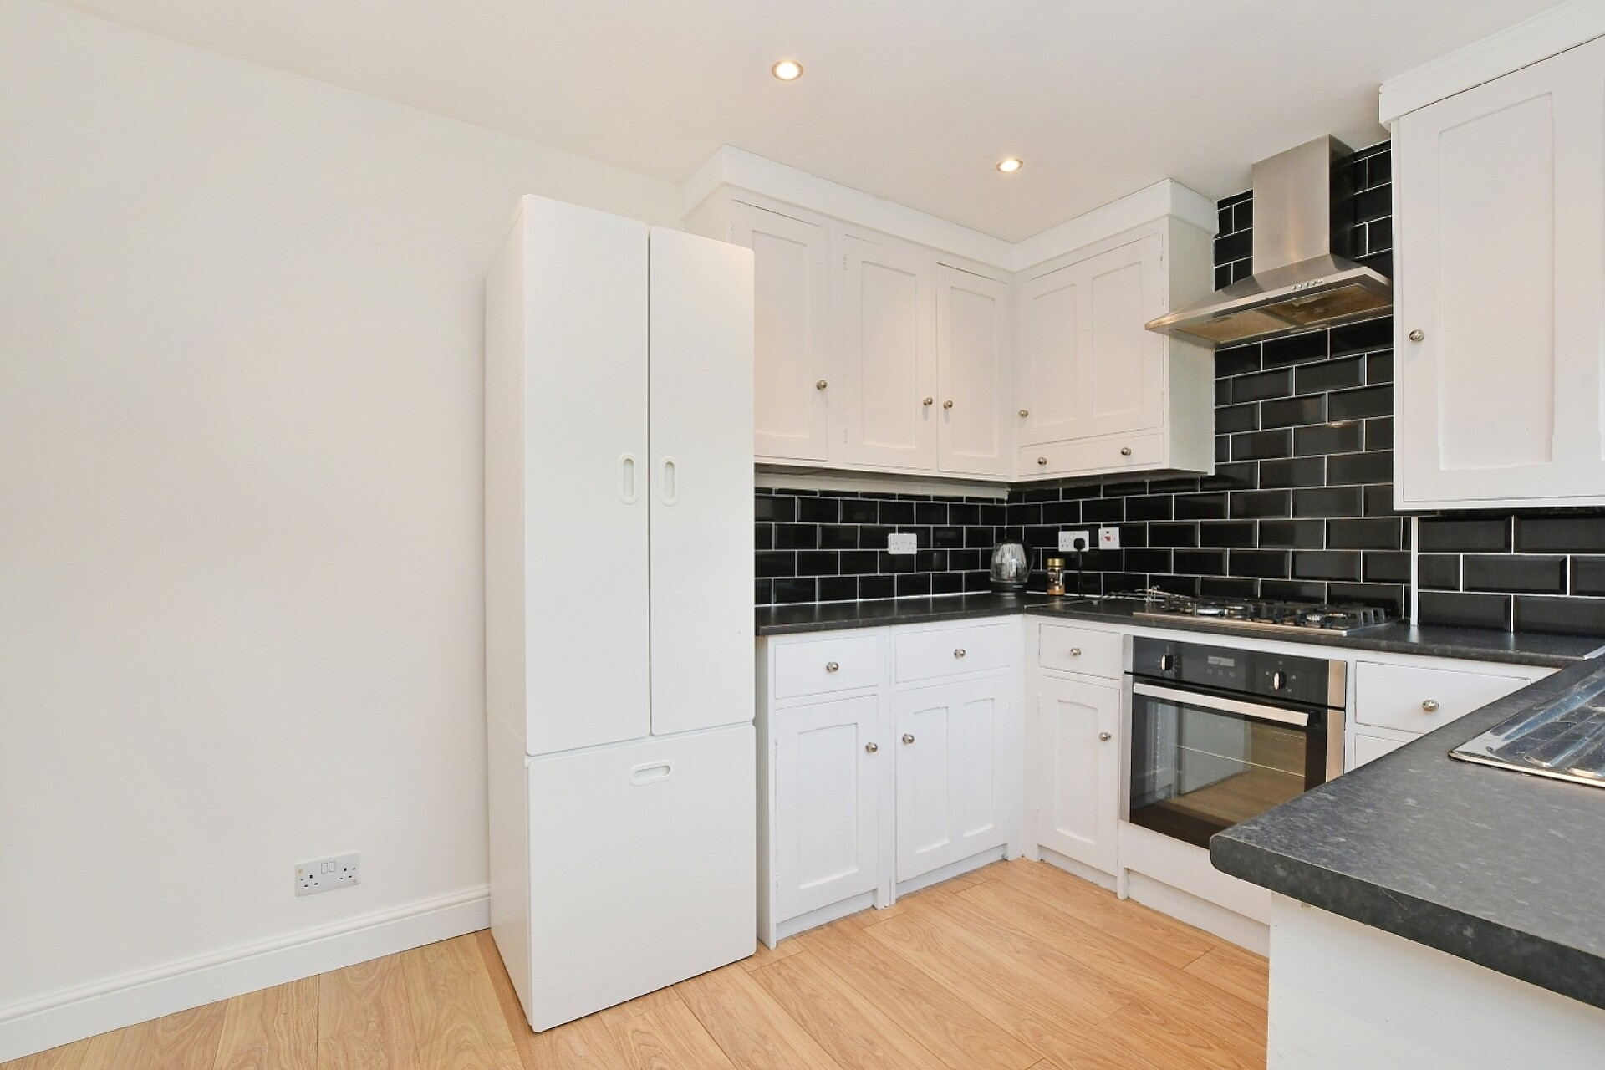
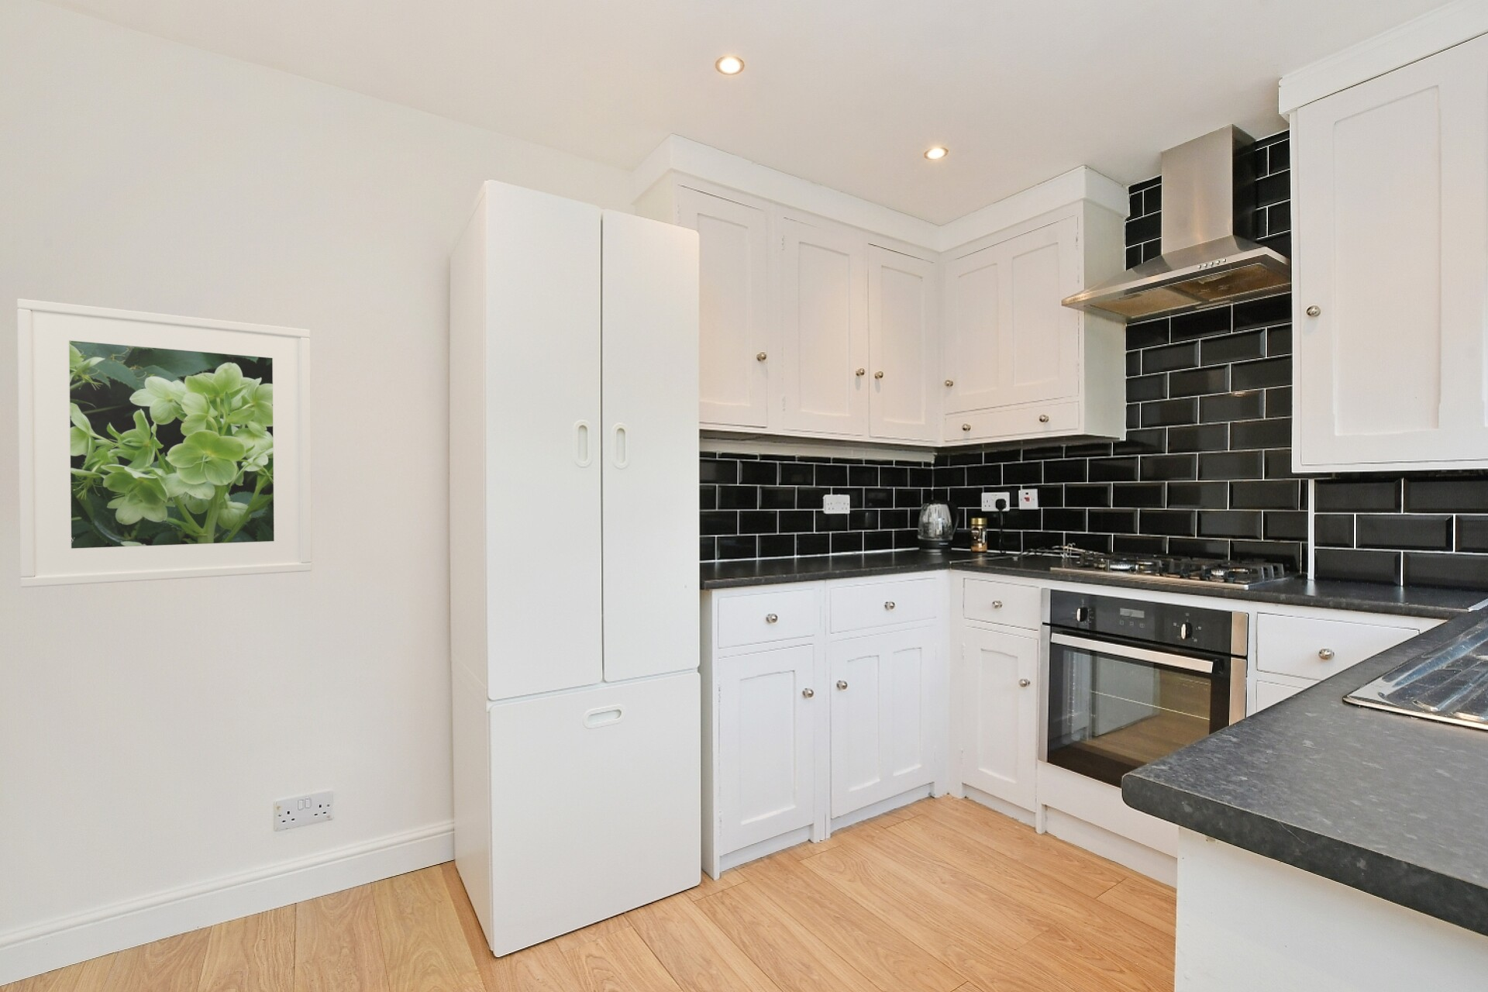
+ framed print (178, 447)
